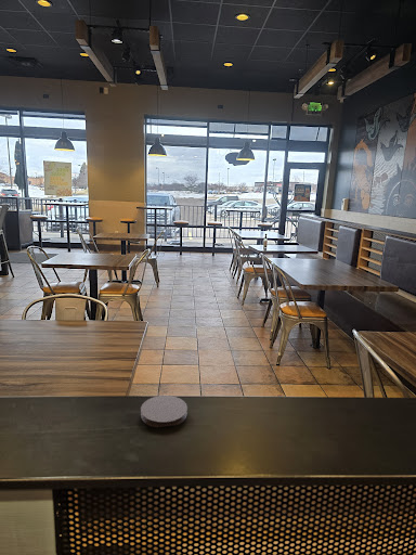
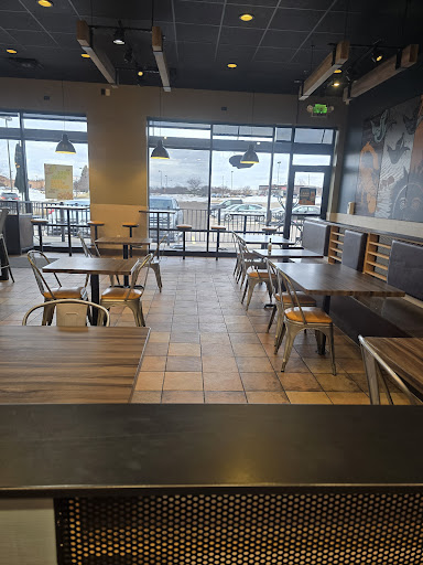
- coaster (164, 410)
